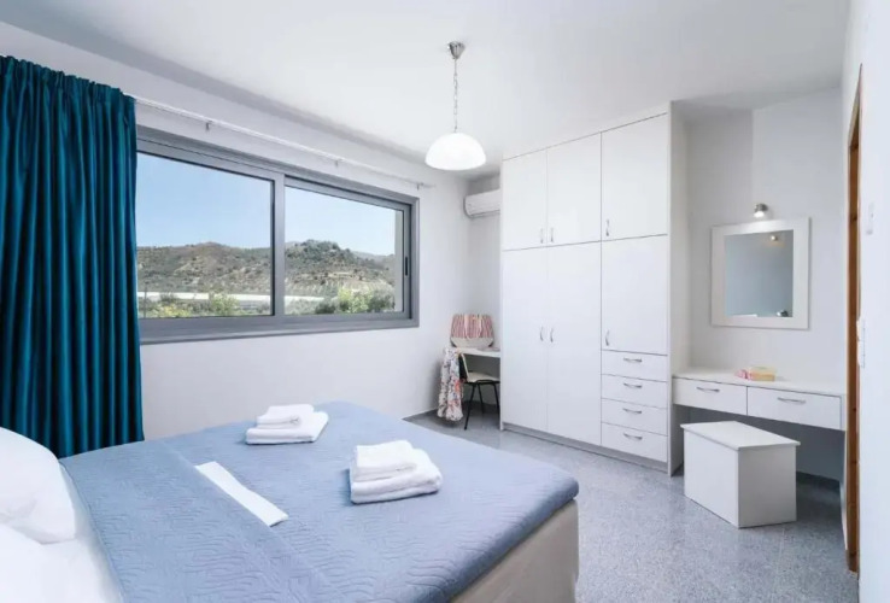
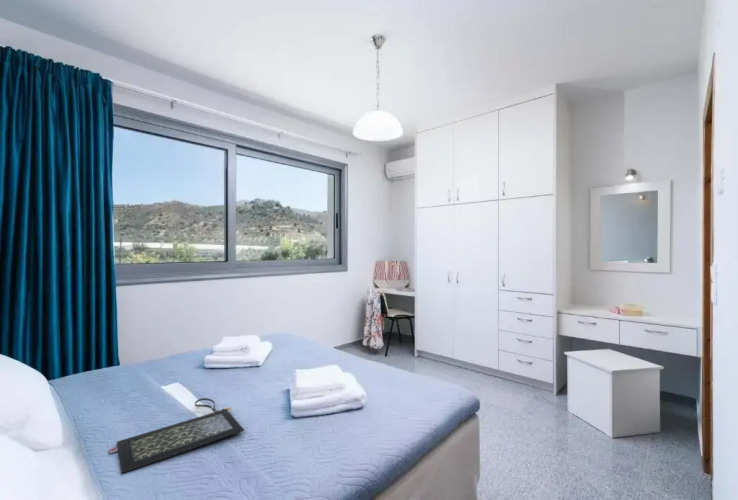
+ clutch bag (187, 432)
